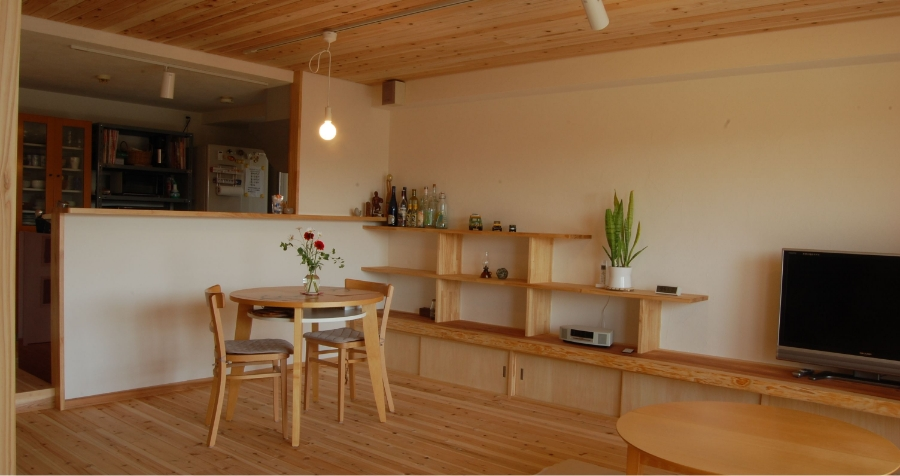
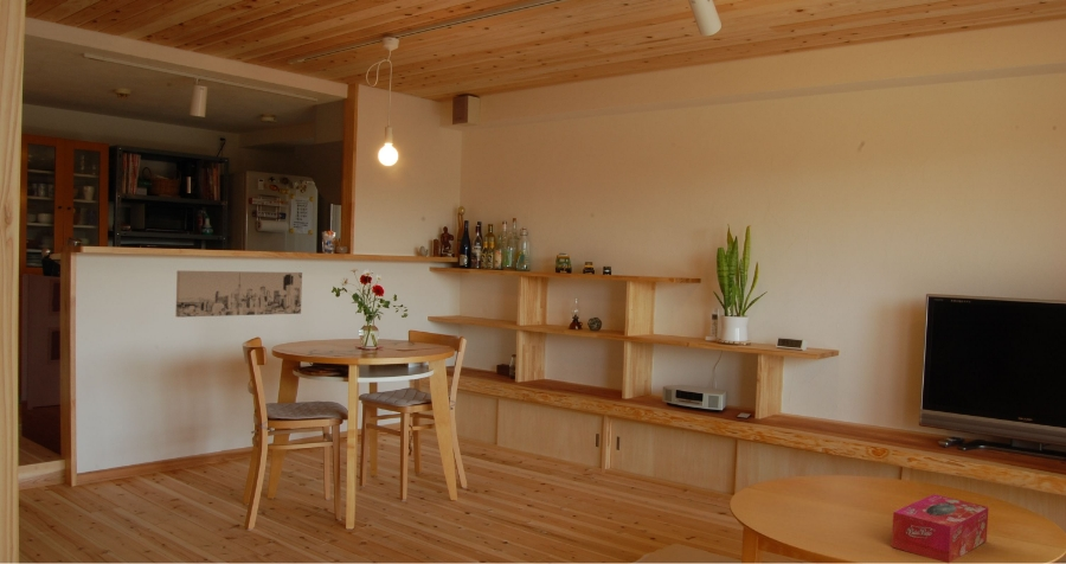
+ wall art (242, 293)
+ tissue box (940, 526)
